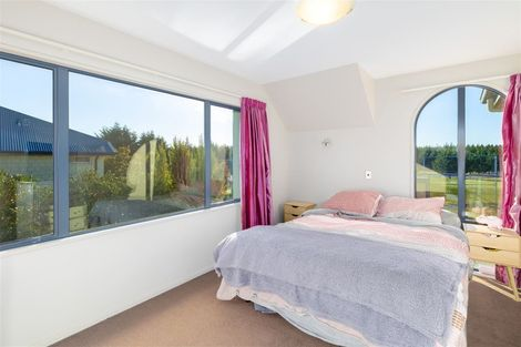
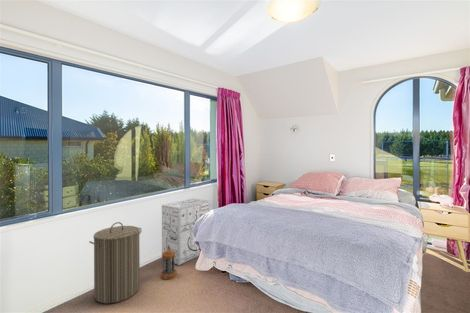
+ cardboard box (186, 228)
+ laundry hamper (117, 256)
+ lantern (168, 259)
